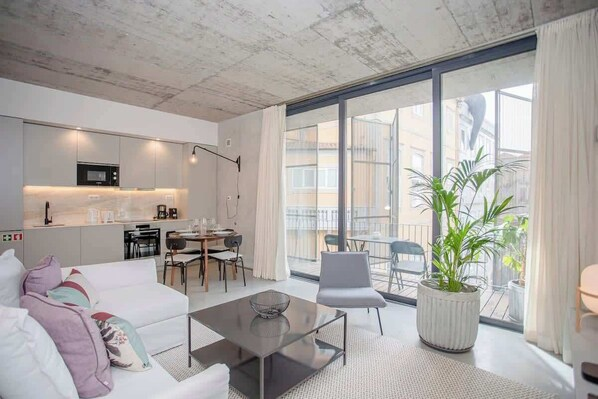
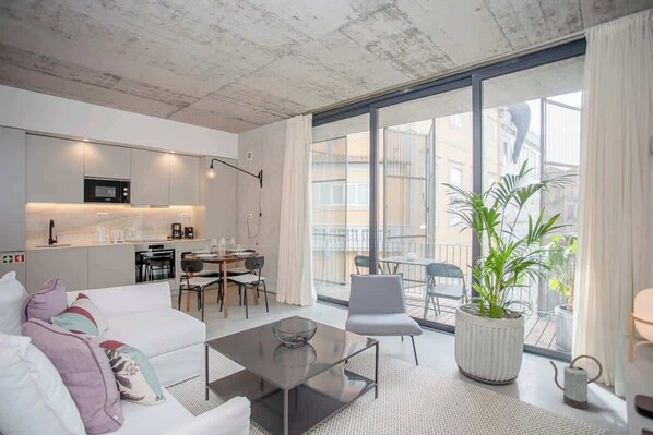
+ watering can (574, 378)
